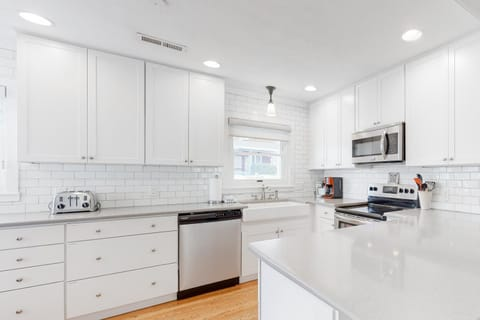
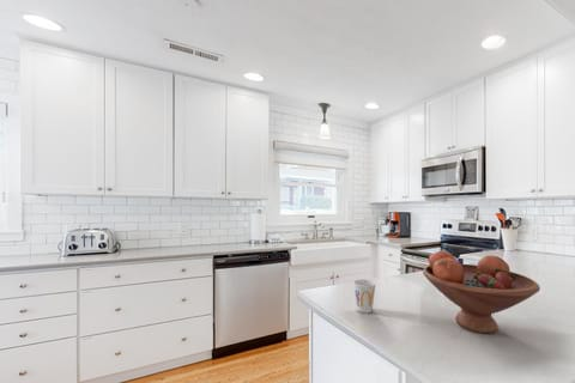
+ fruit bowl (476, 290)
+ cup (364, 296)
